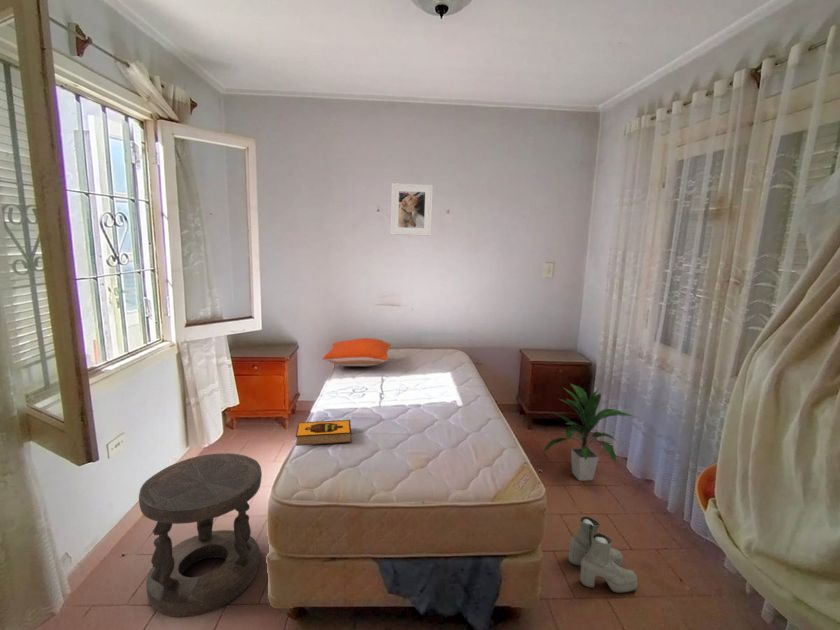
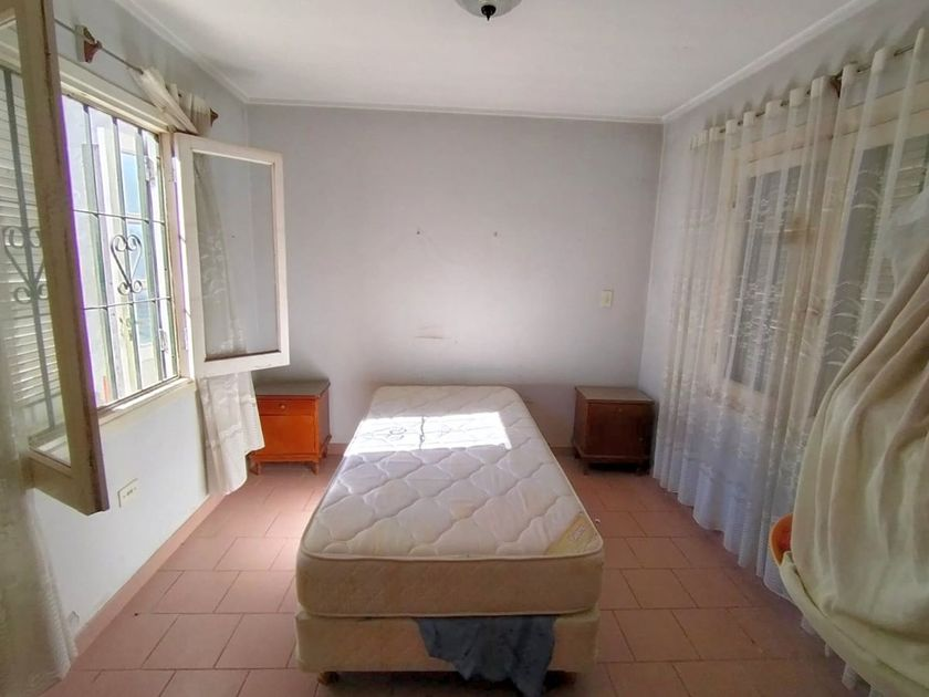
- stool (207, 526)
- boots (602, 551)
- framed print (411, 209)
- pillow (358, 351)
- indoor plant (582, 430)
- hardback book (324, 431)
